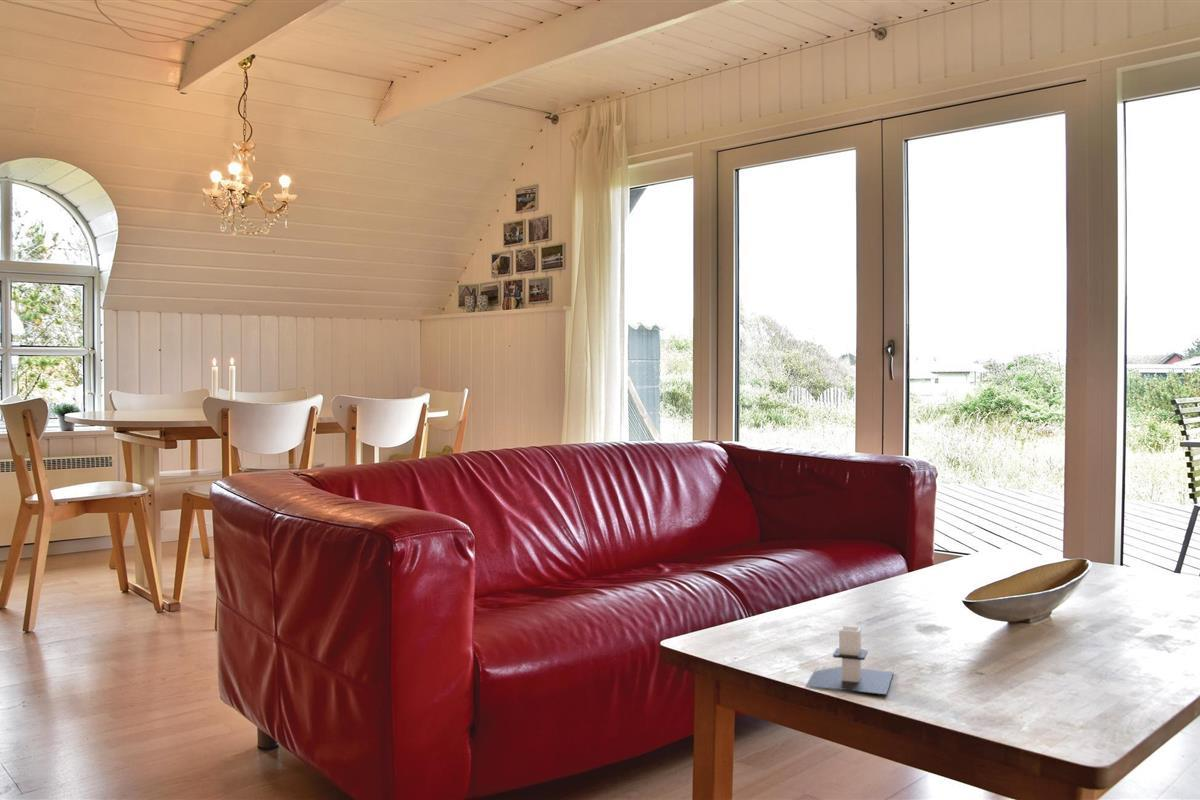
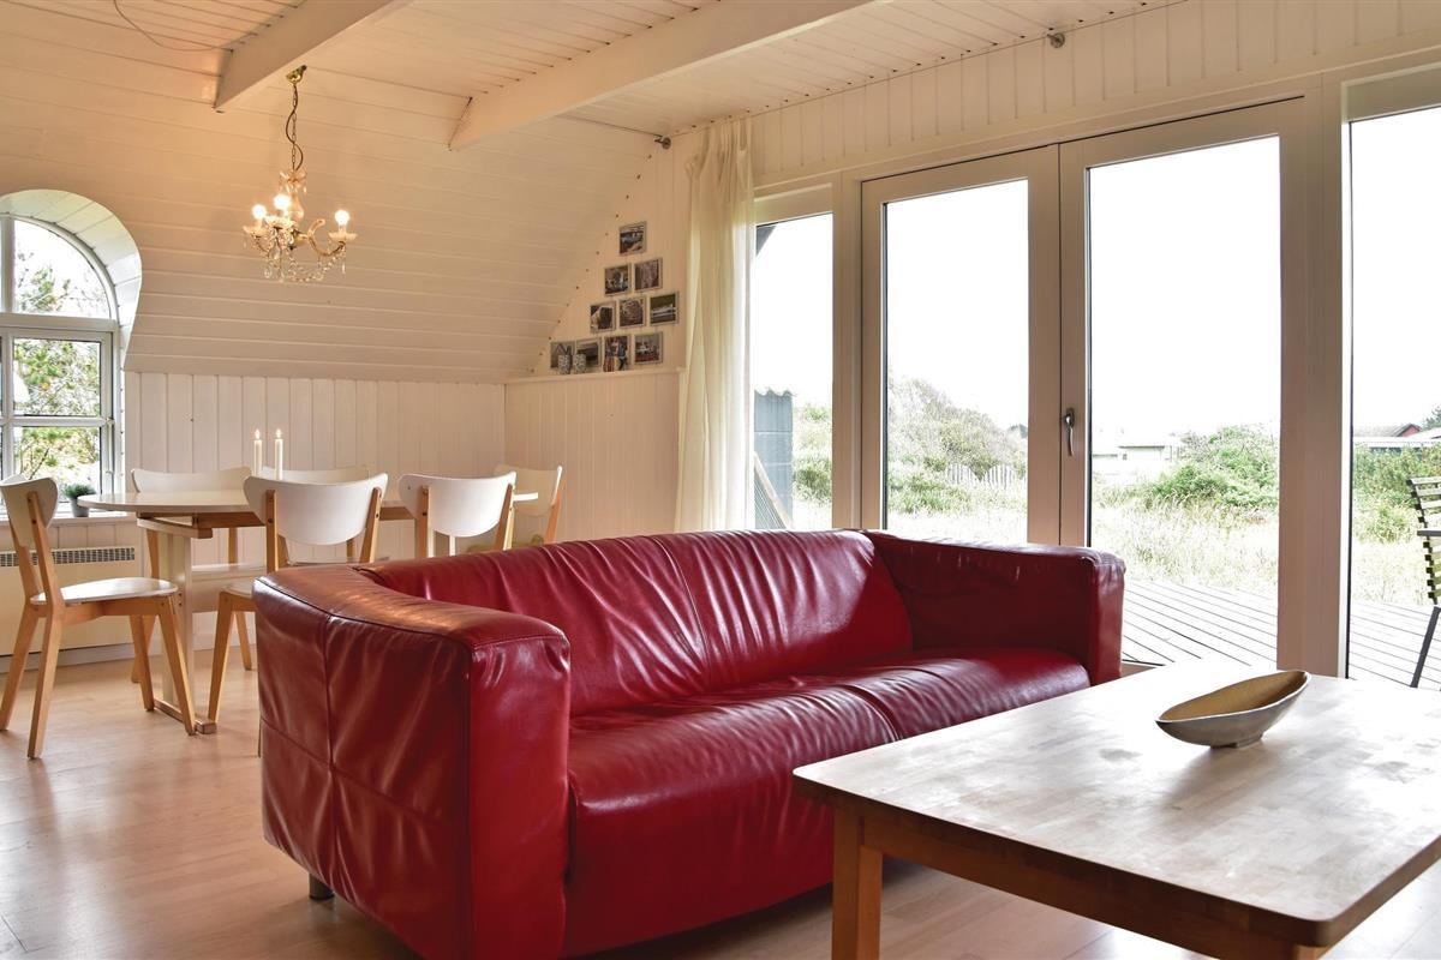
- architectural model (850, 653)
